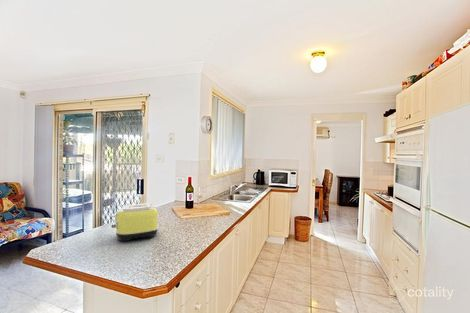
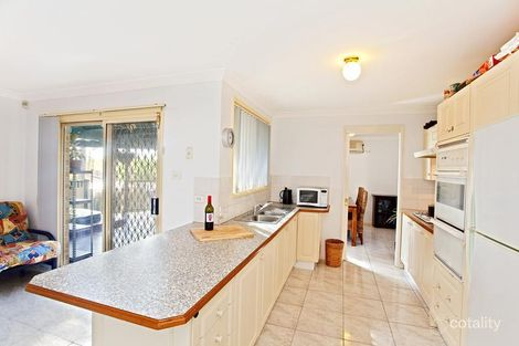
- toaster (135, 221)
